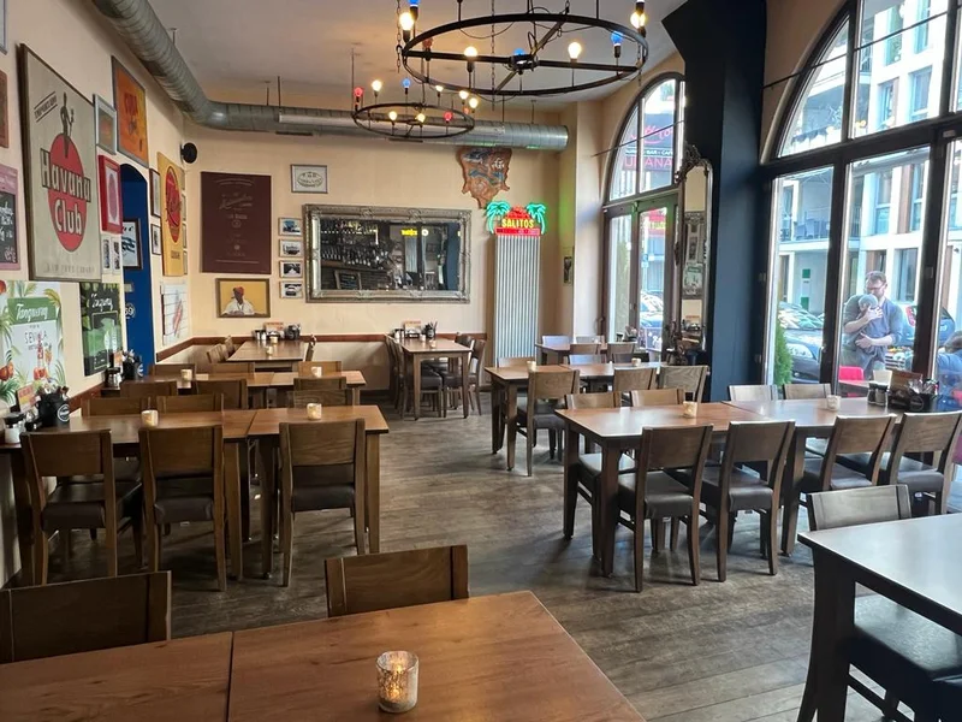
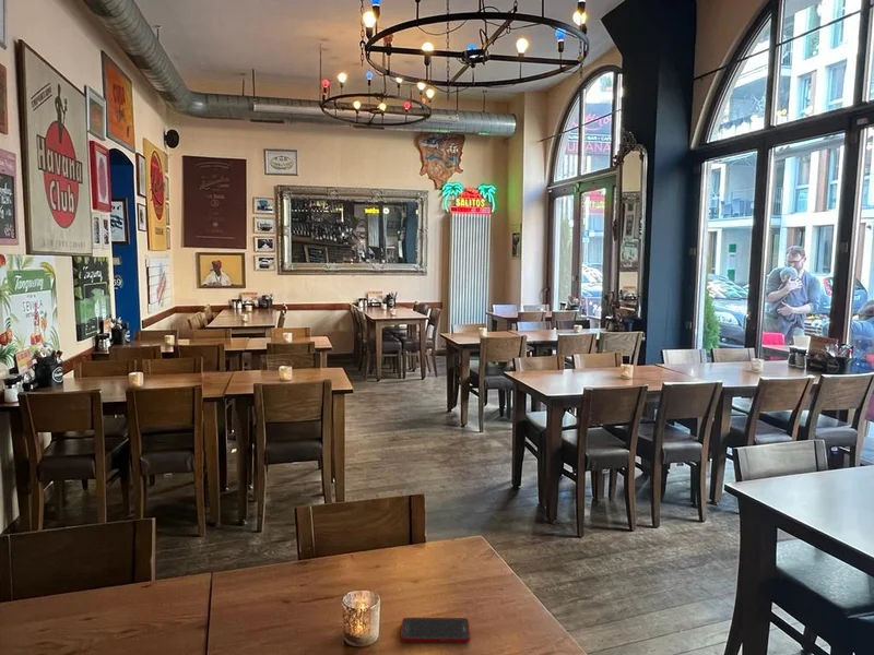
+ cell phone (435, 630)
